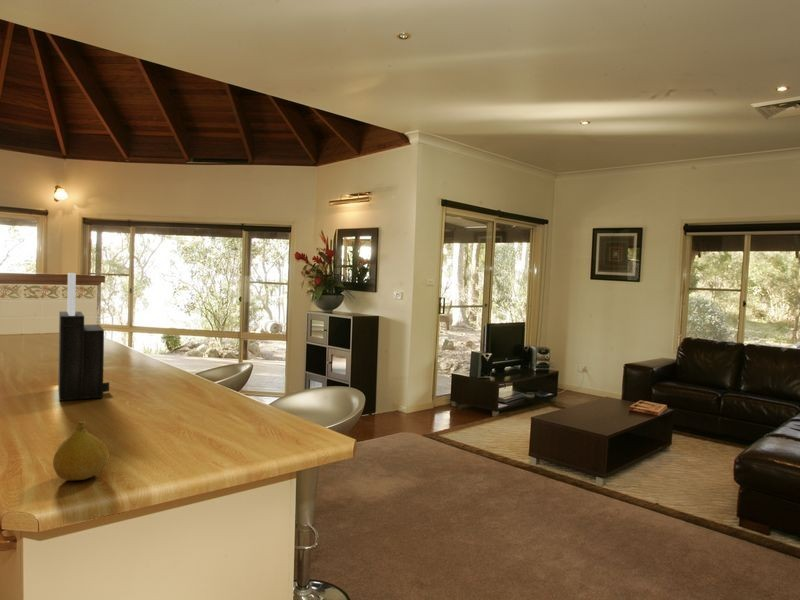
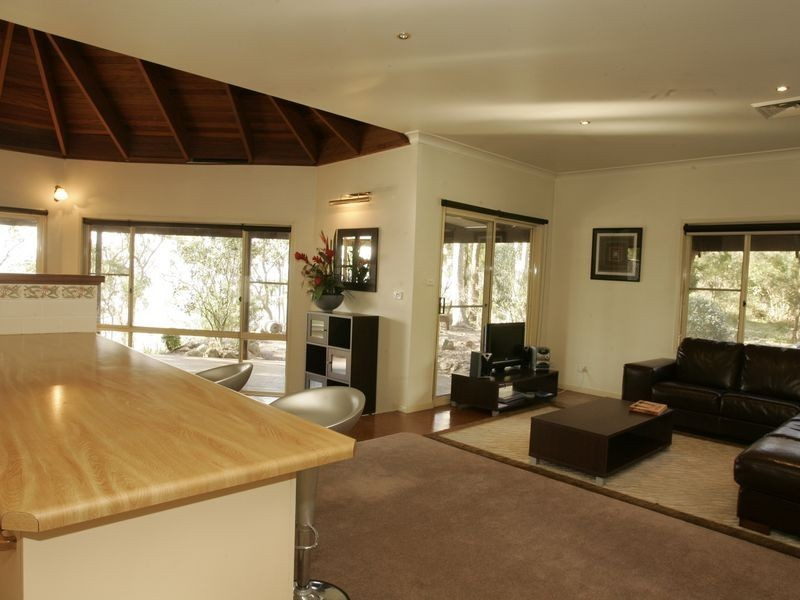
- knife block (85, 333)
- fruit (81, 448)
